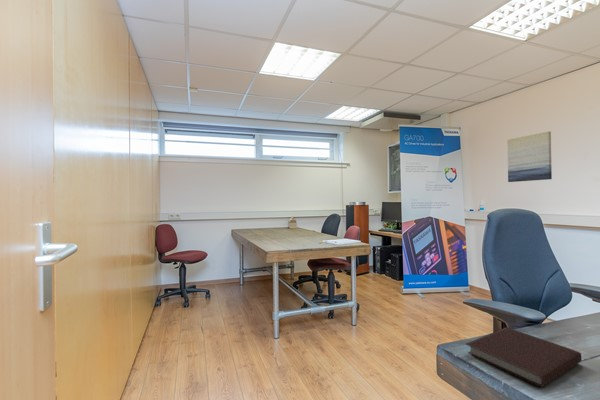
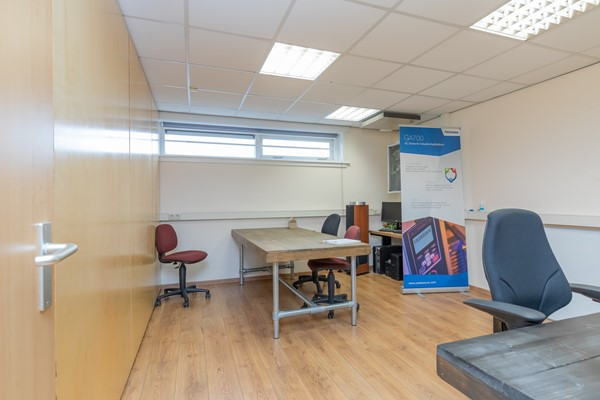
- wall art (528, 158)
- notebook (521, 352)
